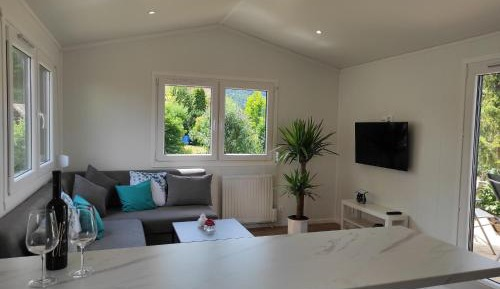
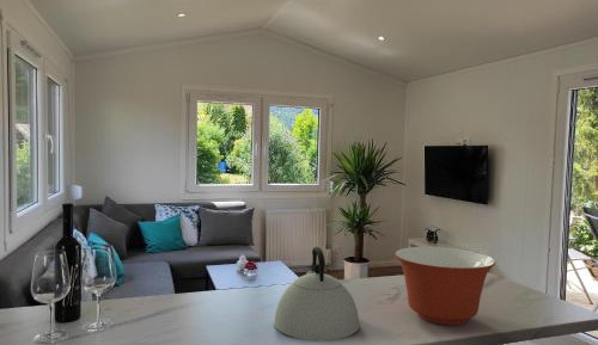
+ mixing bowl (443, 285)
+ kettle (317, 284)
